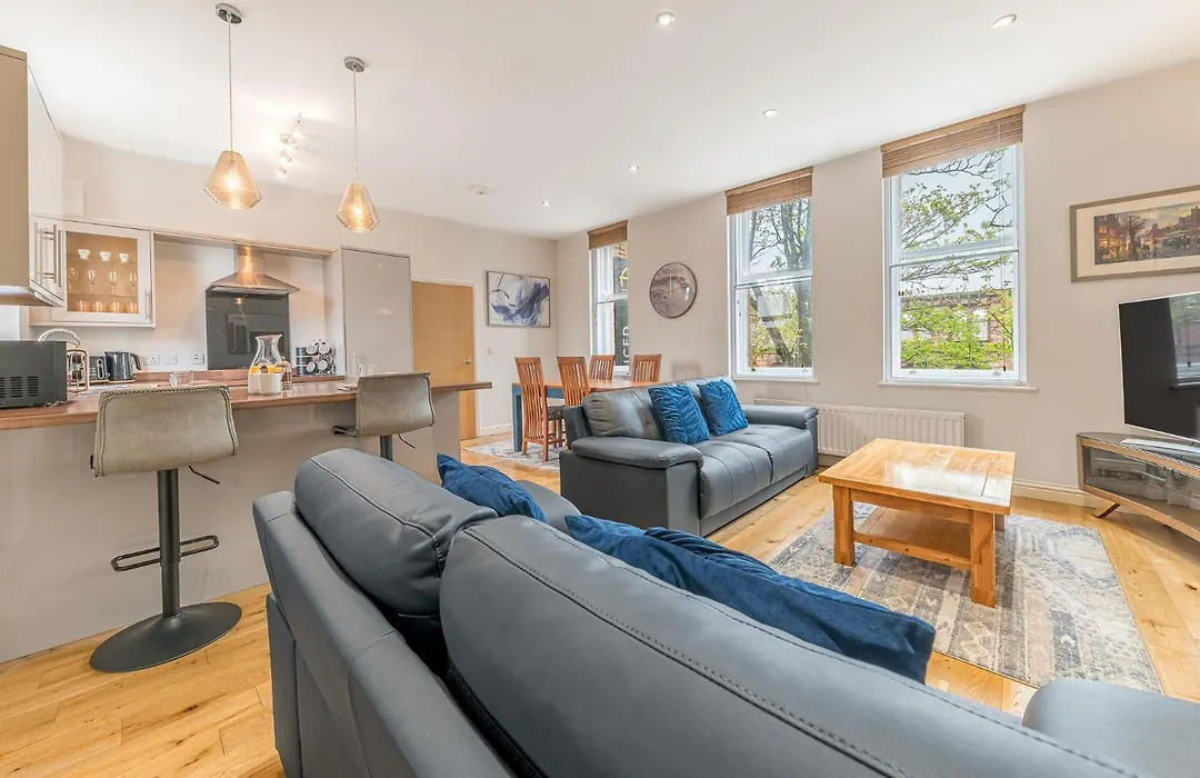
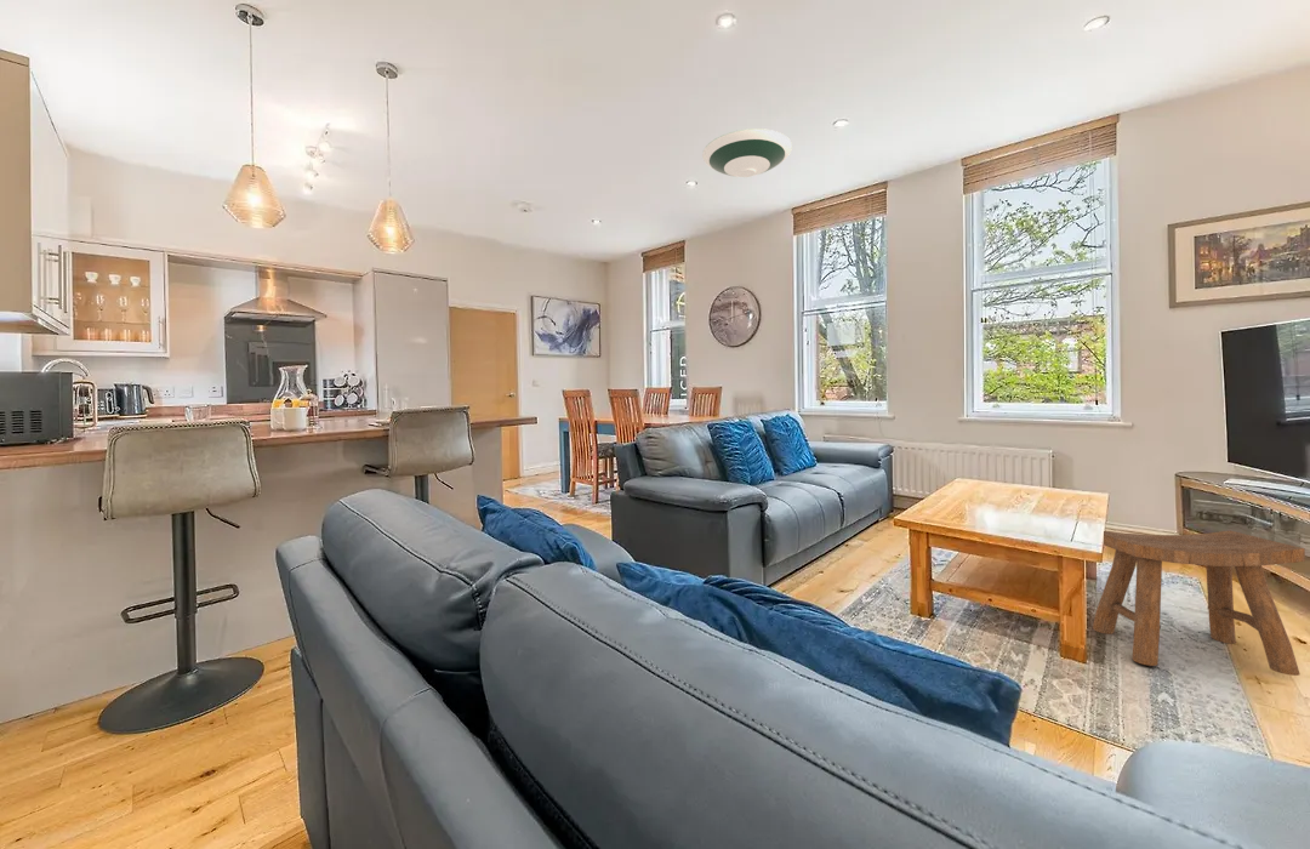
+ stool (1207, 589)
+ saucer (746, 163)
